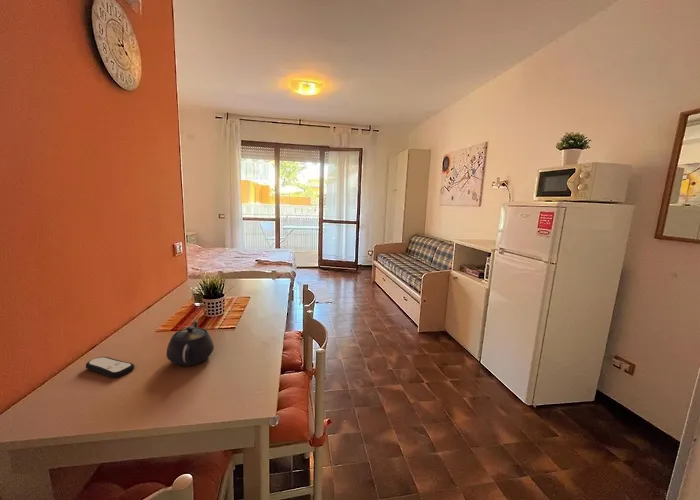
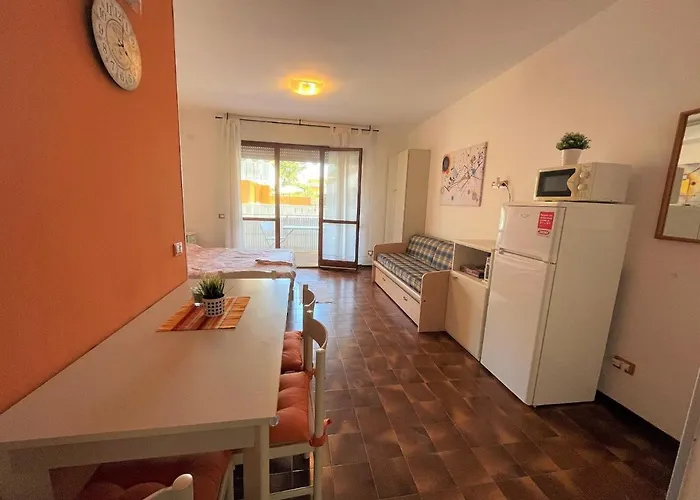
- teapot (191, 342)
- remote control (109, 366)
